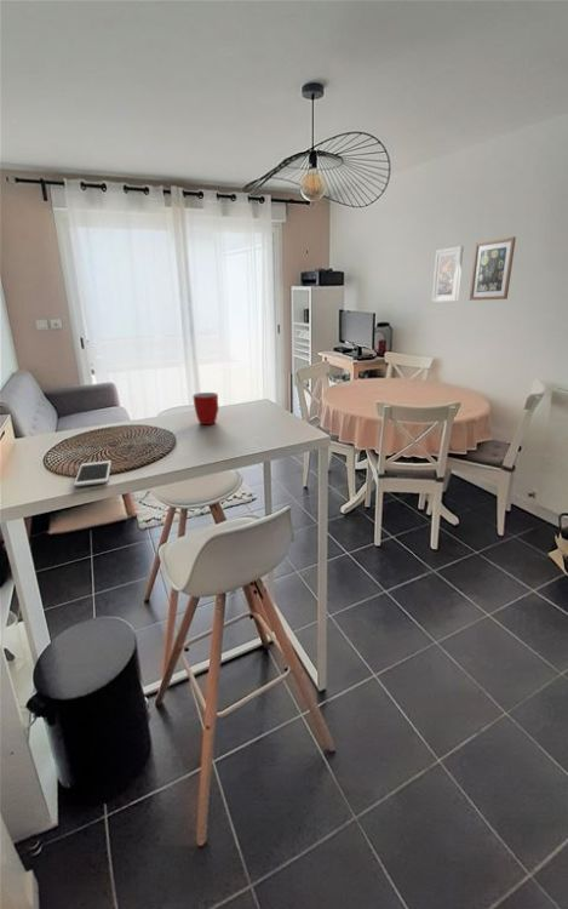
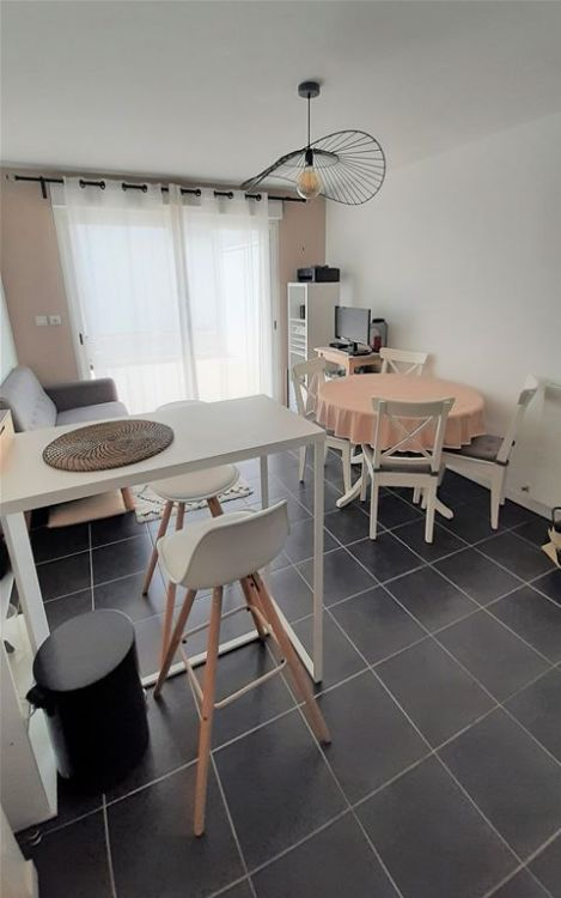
- cell phone (93, 471)
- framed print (447, 275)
- mug (208, 408)
- wall art (490, 270)
